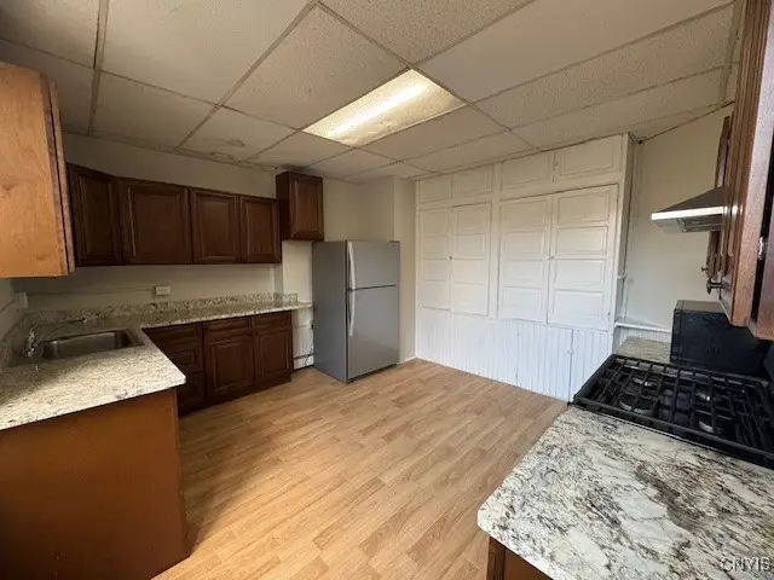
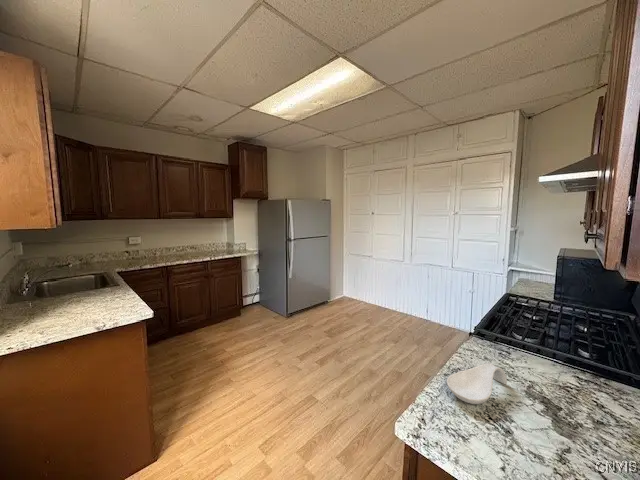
+ spoon rest (479, 380)
